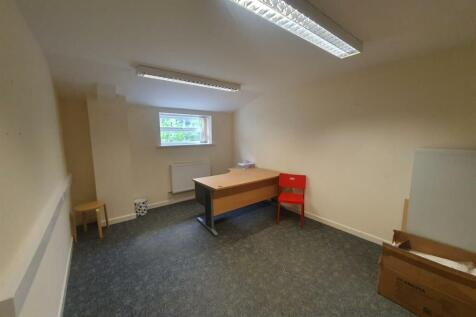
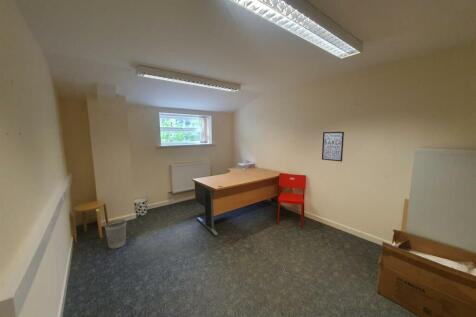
+ wall art (332, 146)
+ wastebasket (116, 234)
